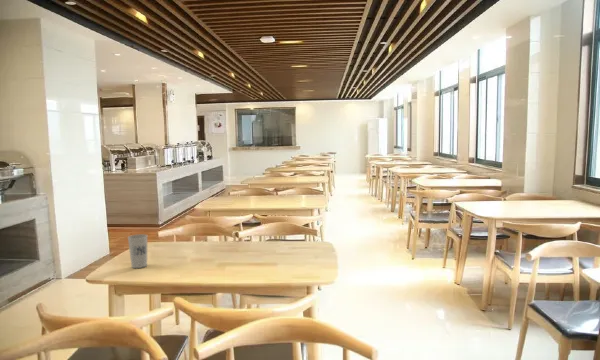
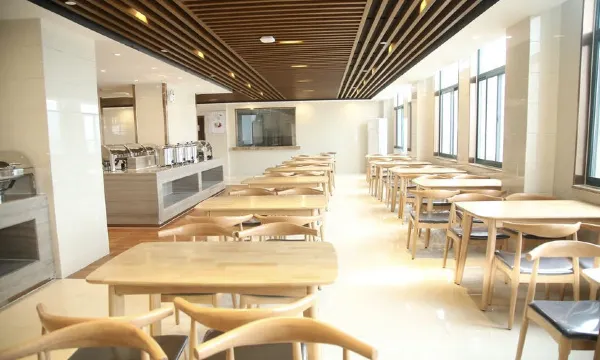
- cup (138, 251)
